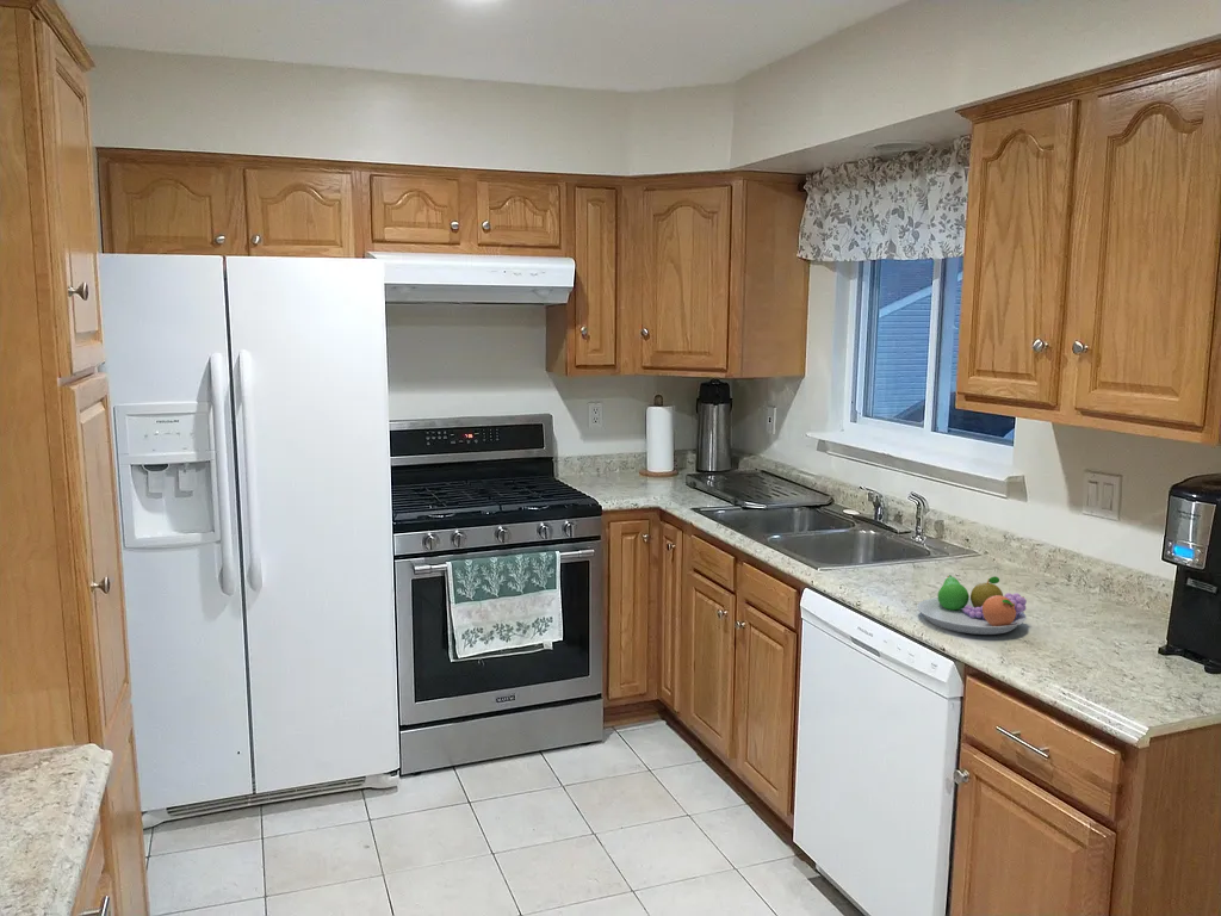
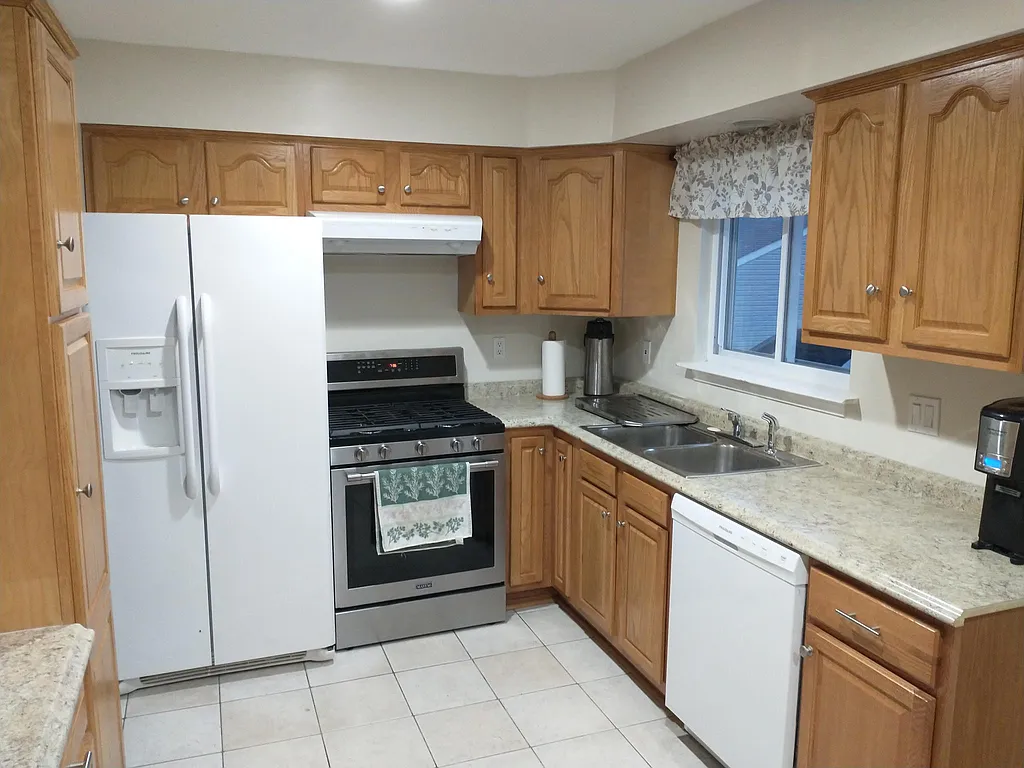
- fruit bowl (971, 600)
